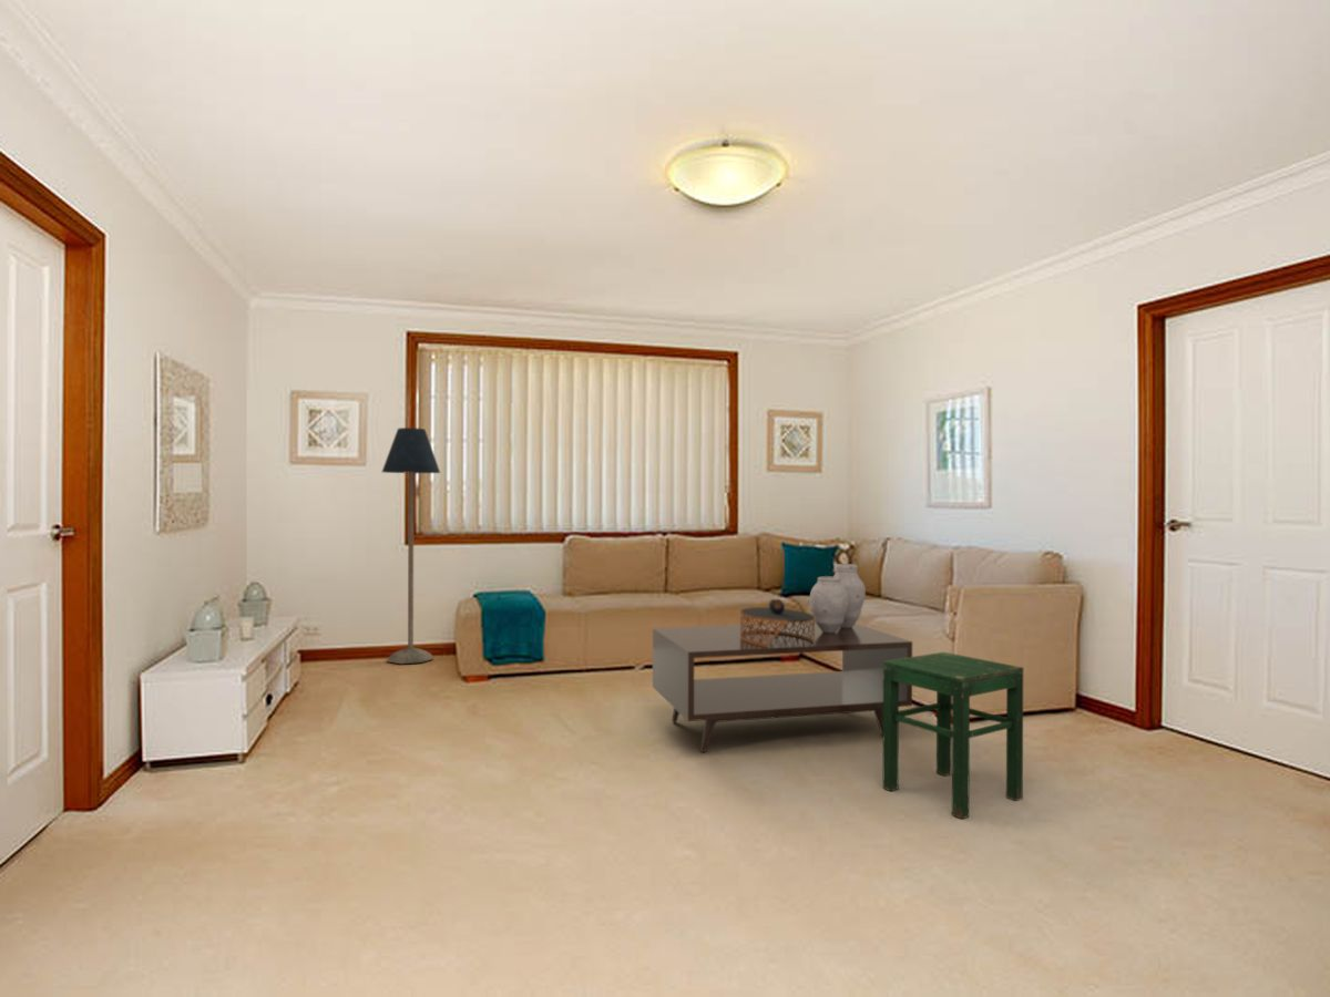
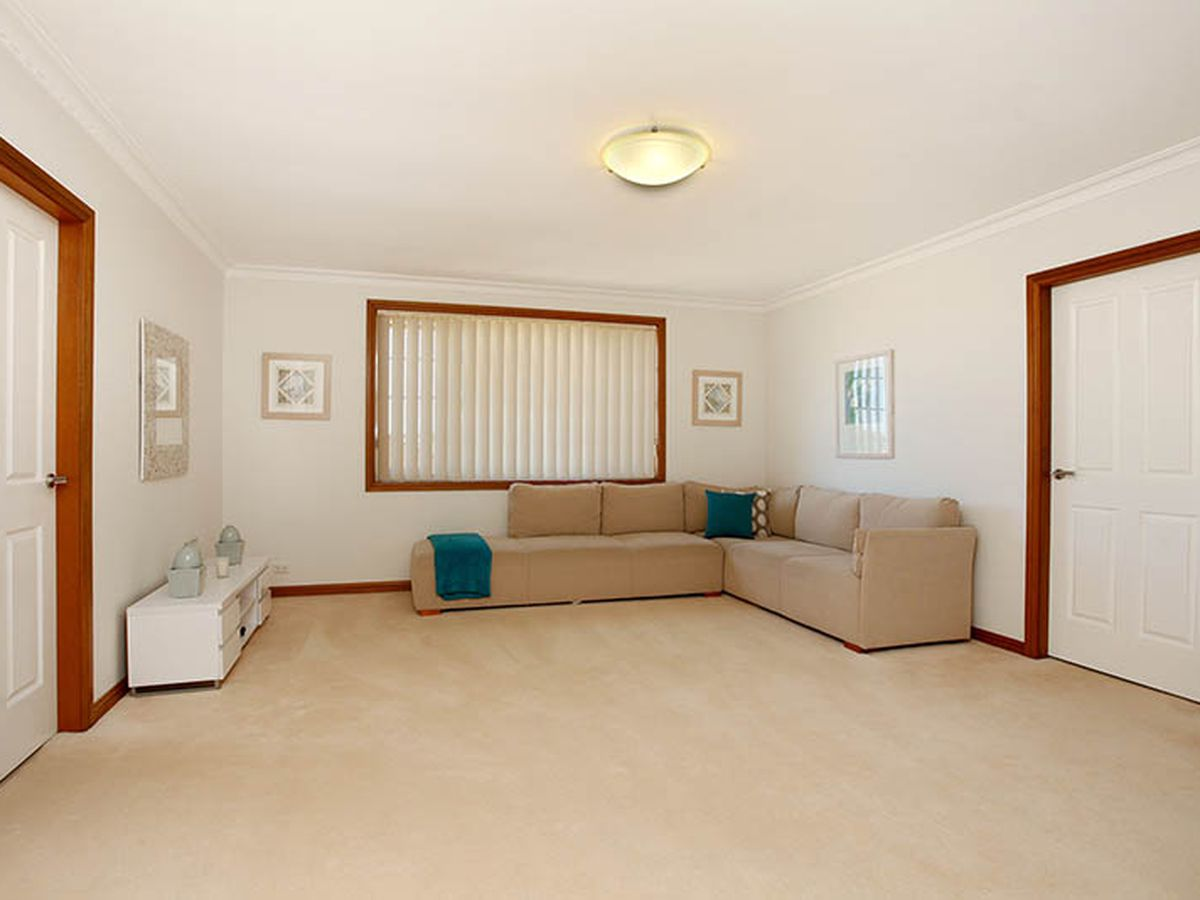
- stool (951, 728)
- coffee table (776, 681)
- floor lamp (410, 543)
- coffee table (776, 618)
- vase (837, 597)
